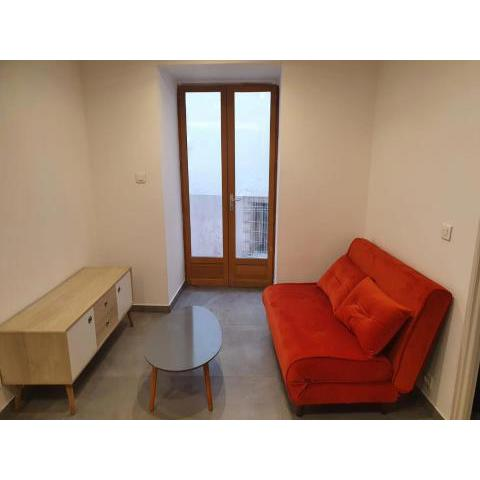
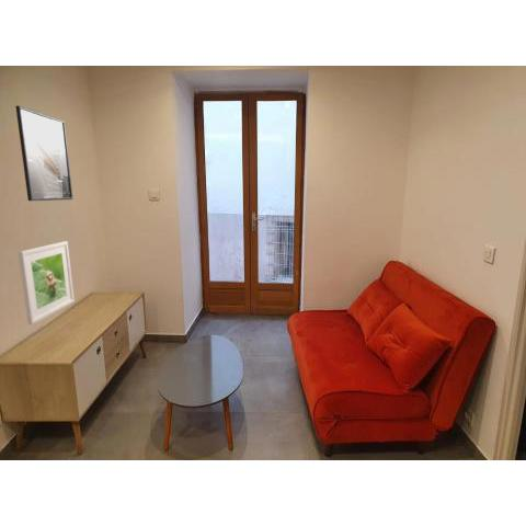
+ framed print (49, 279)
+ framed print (47, 158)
